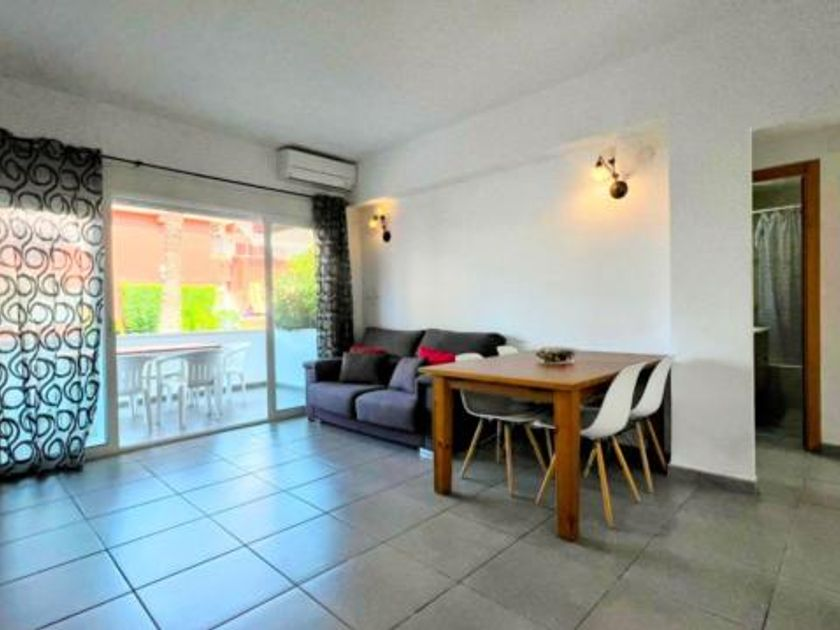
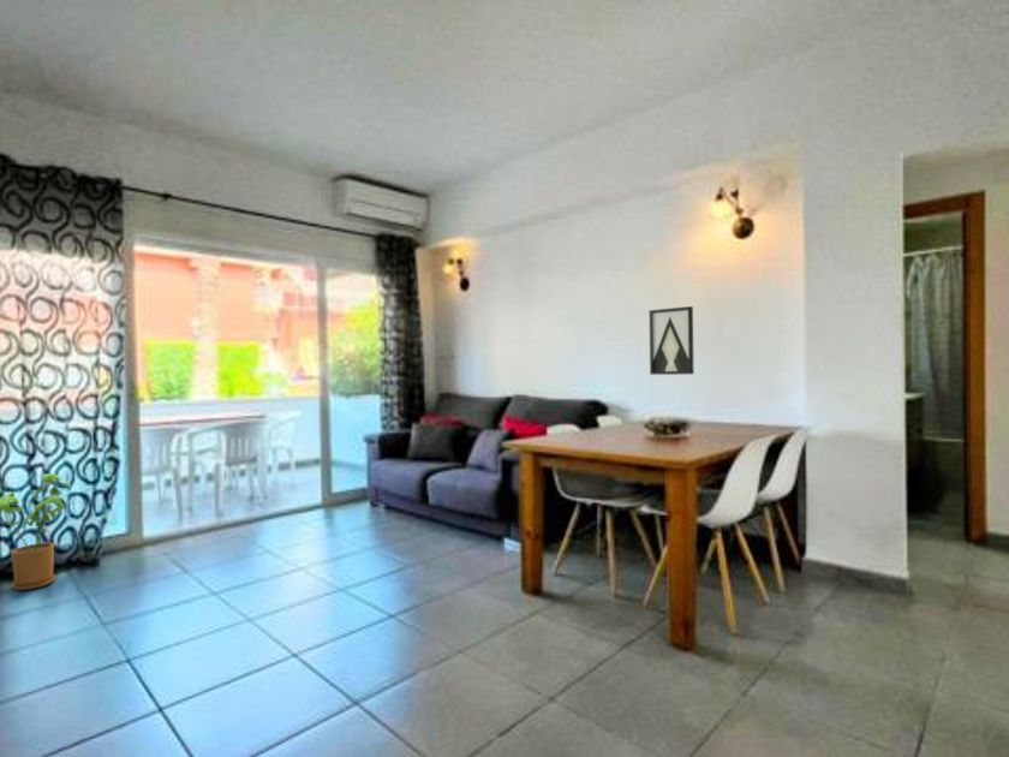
+ house plant (37, 531)
+ wall art (670, 341)
